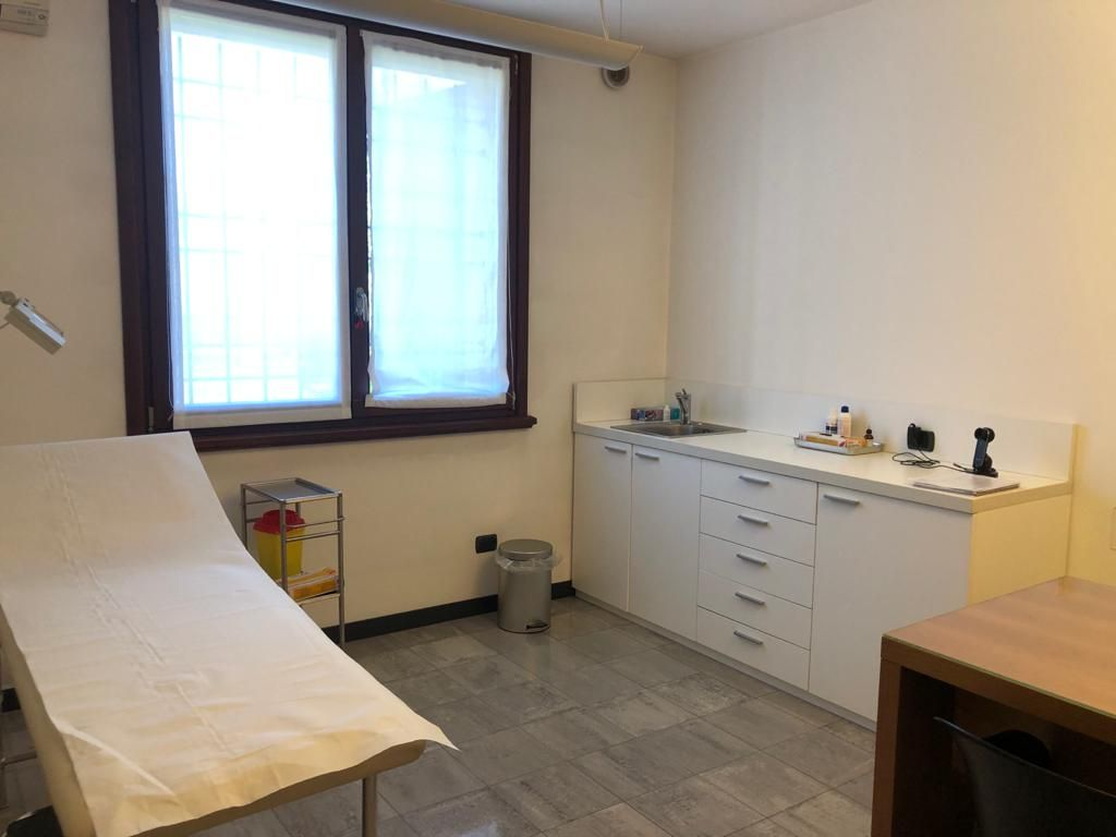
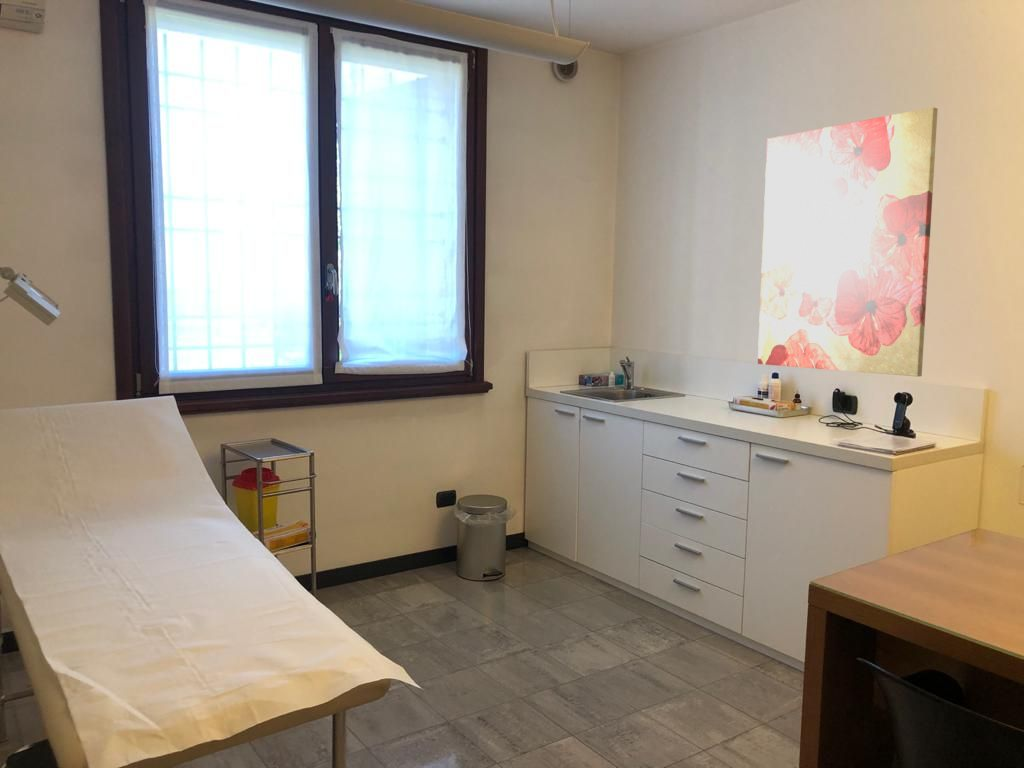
+ wall art (838, 248)
